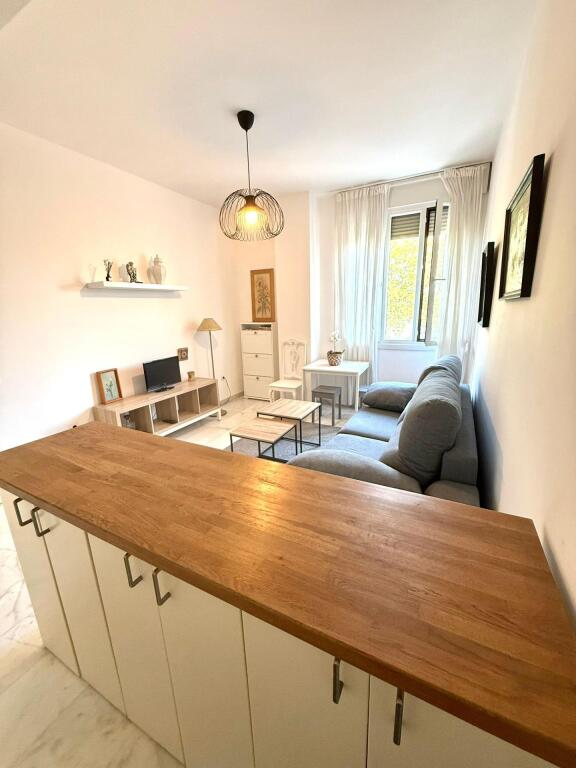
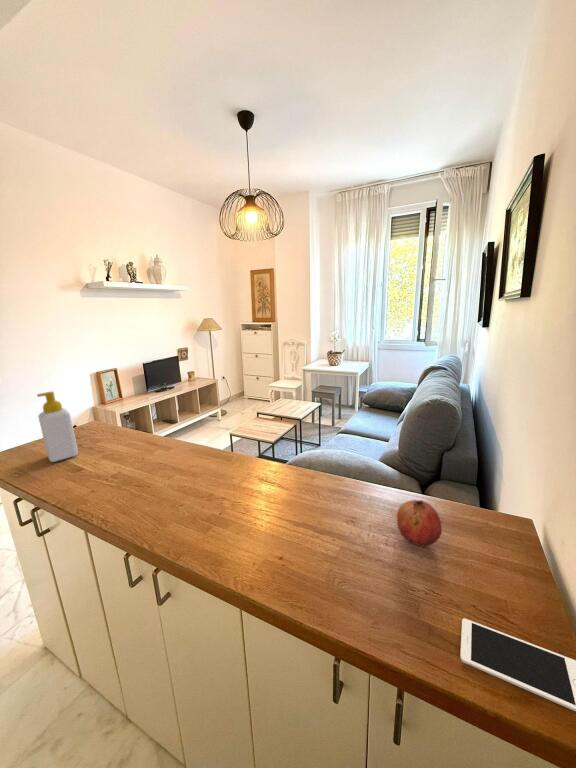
+ soap bottle (56, 424)
+ fruit (418, 520)
+ cell phone (519, 662)
